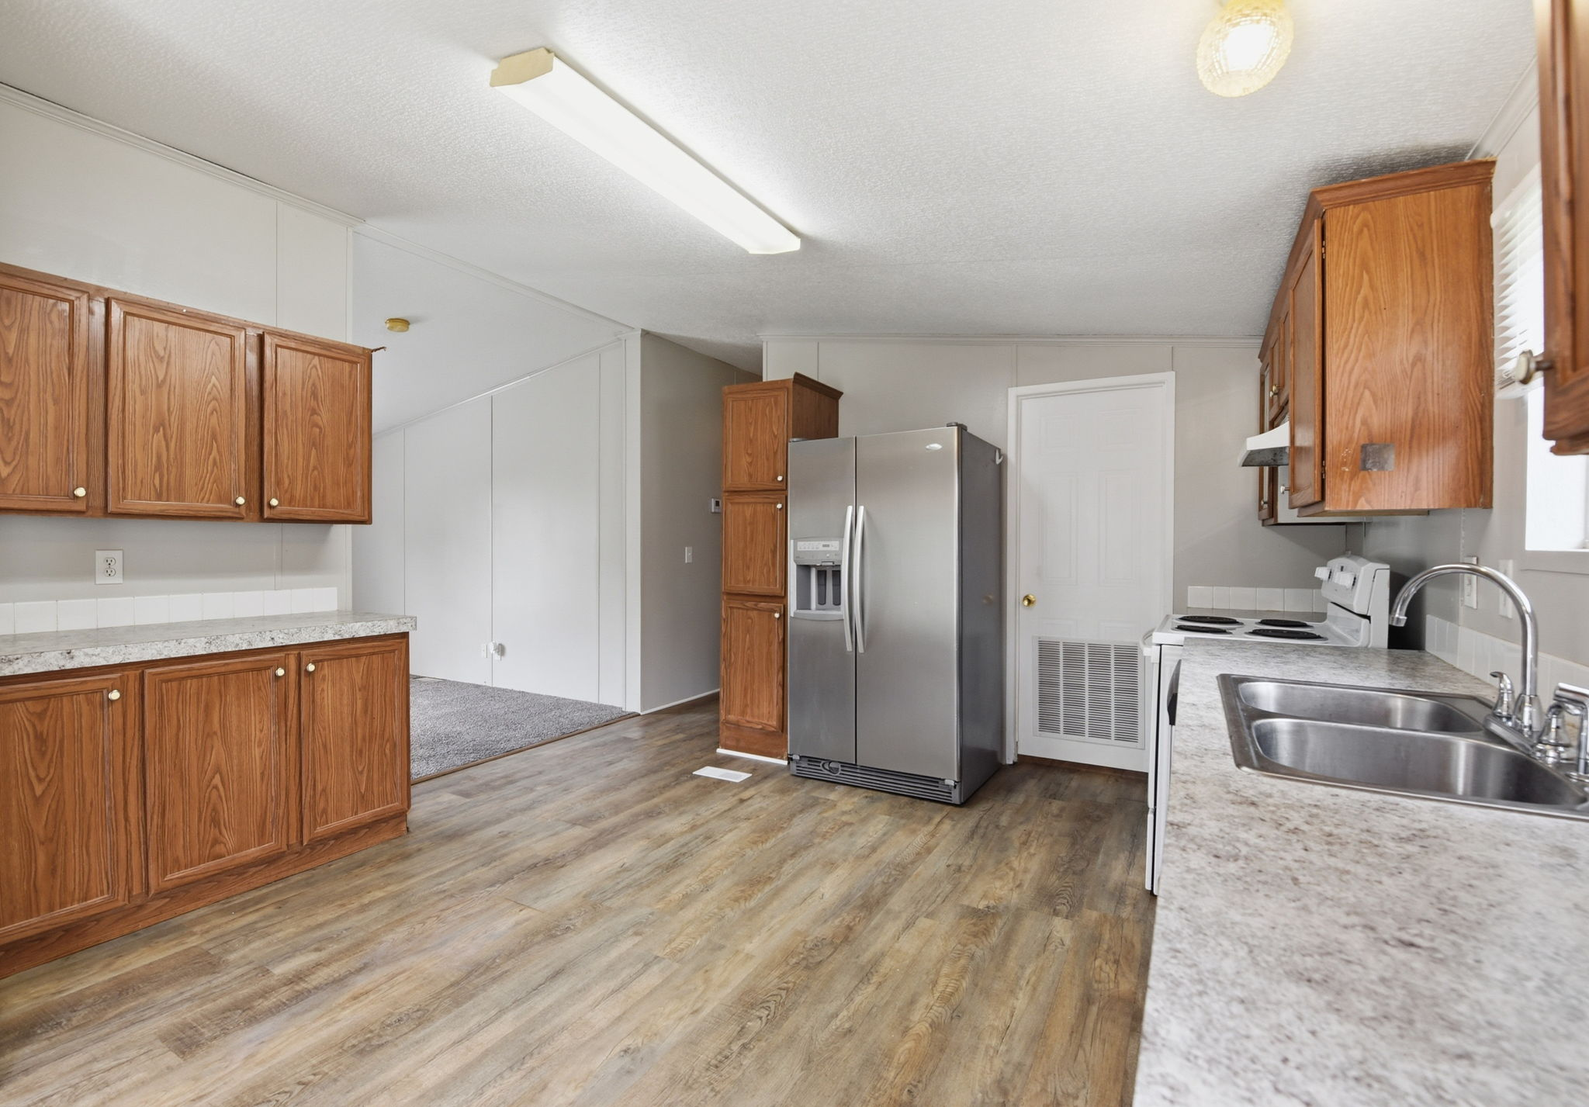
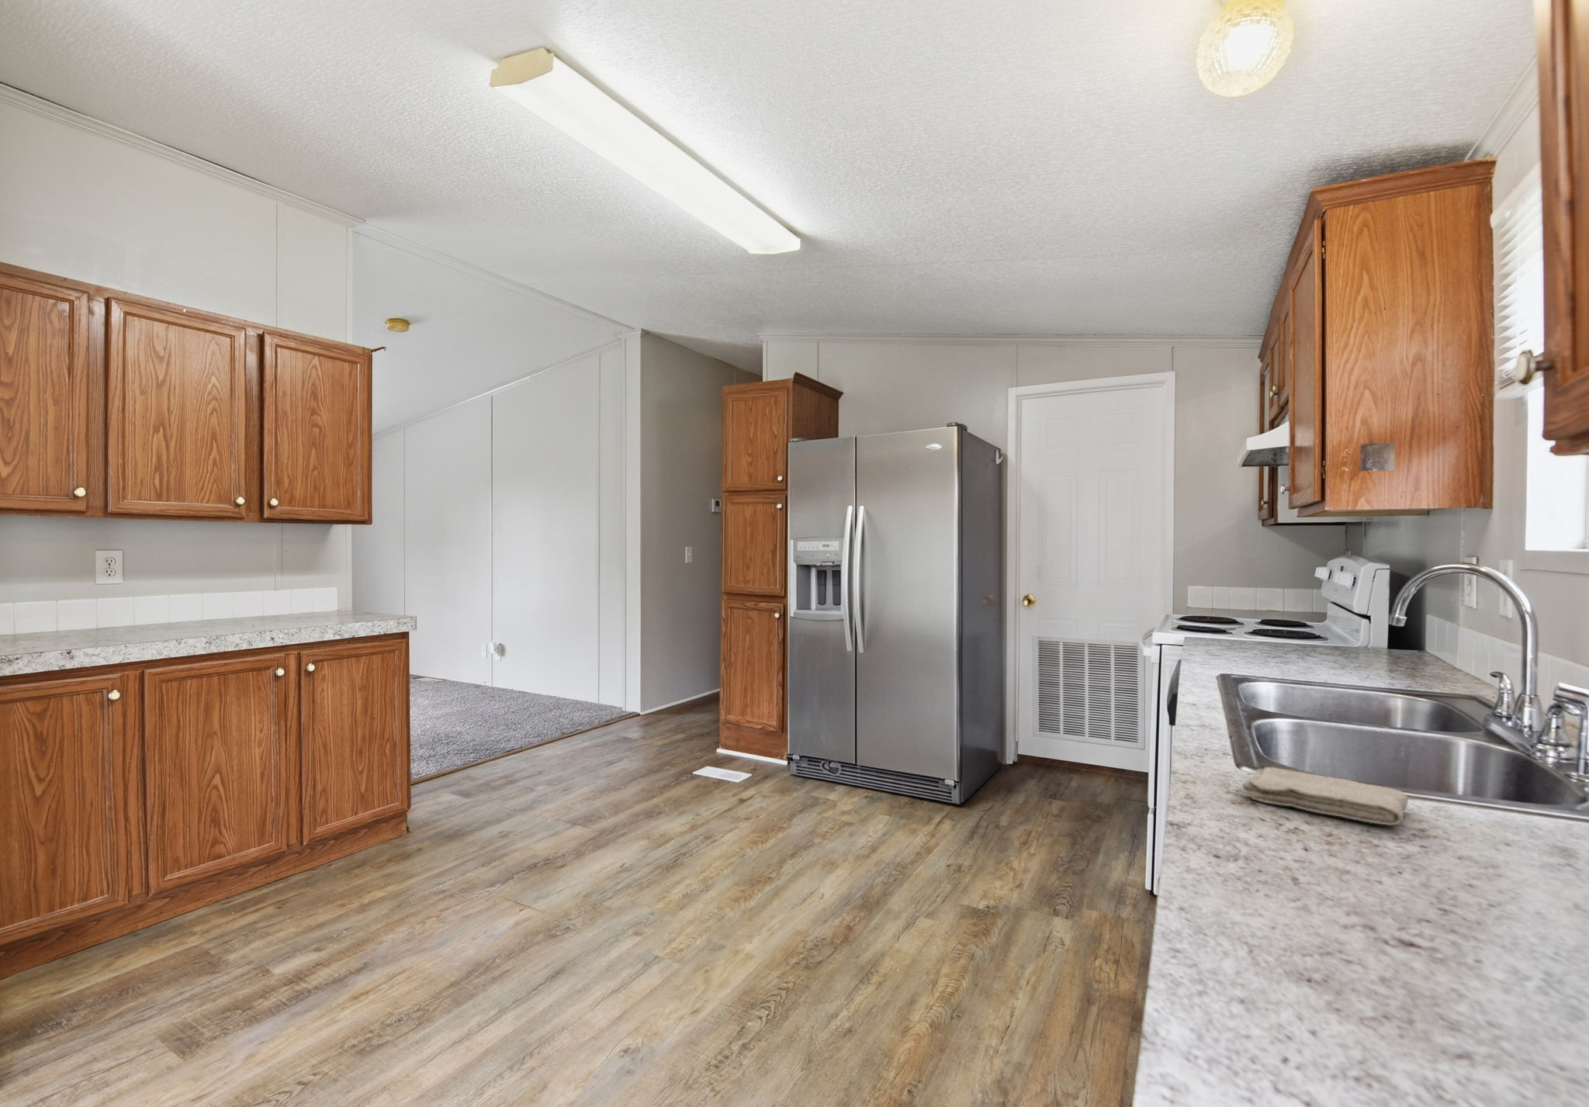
+ washcloth (1323, 792)
